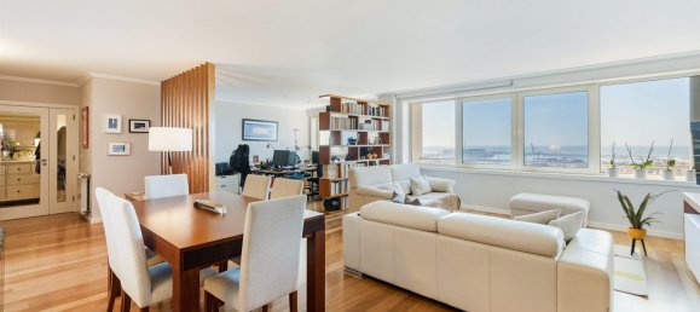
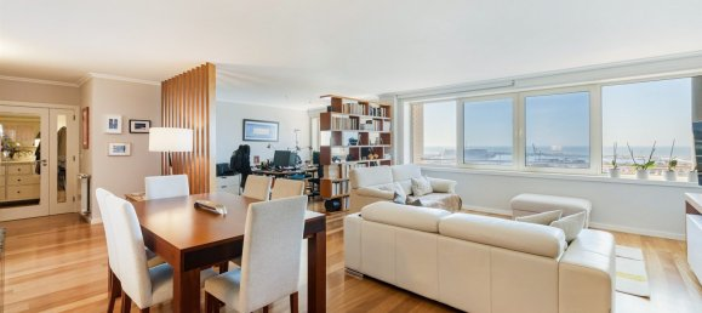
- house plant (640, 221)
